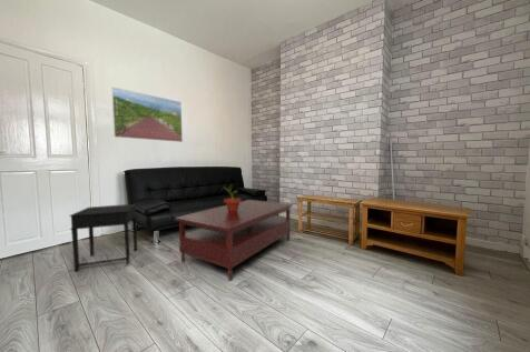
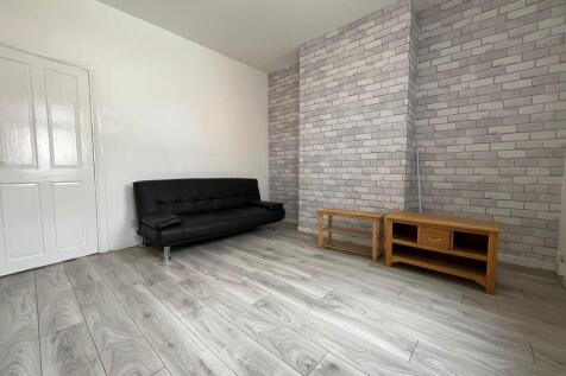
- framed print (150, 118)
- side table (108, 225)
- coffee table (242, 230)
- potted plant (232, 197)
